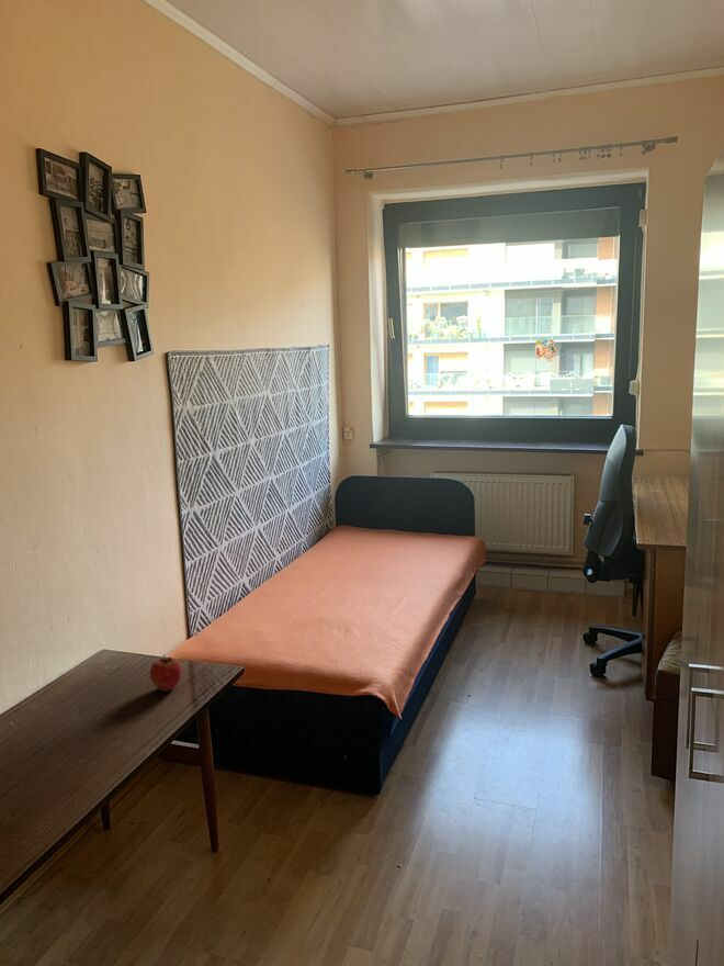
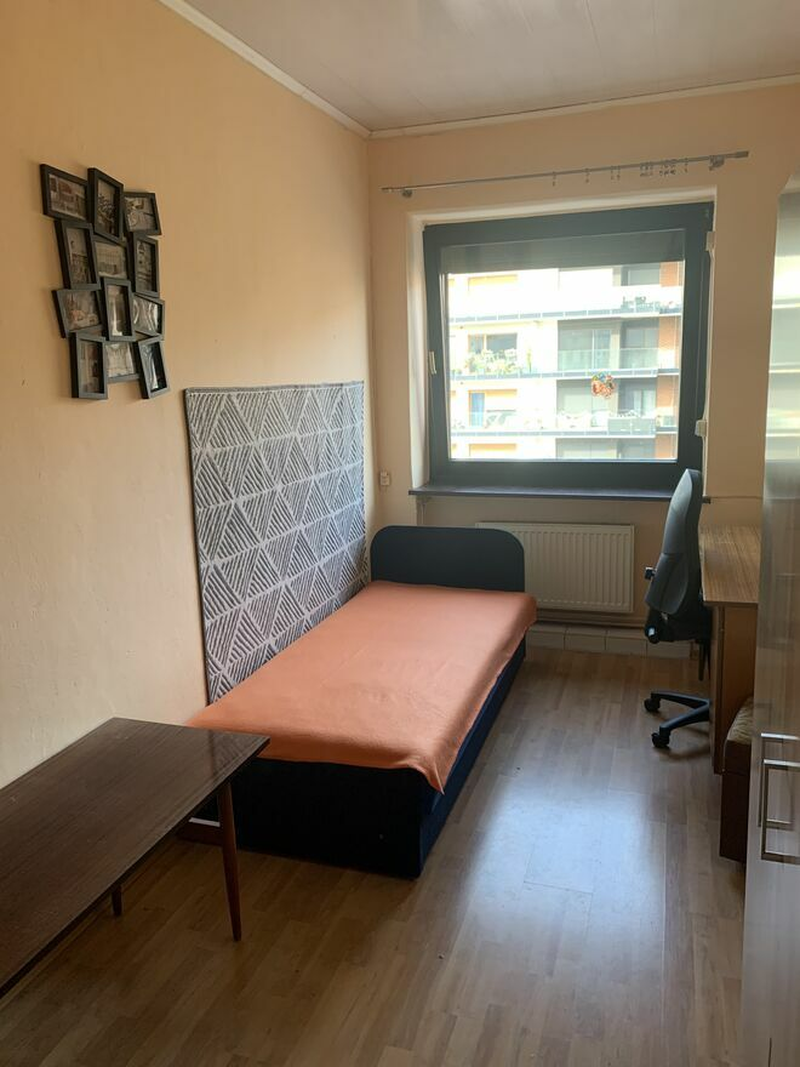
- apple (166, 671)
